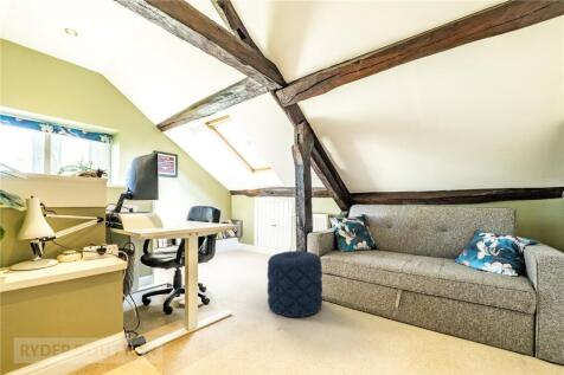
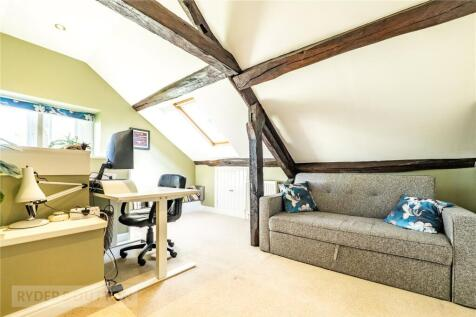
- pouf (294, 279)
